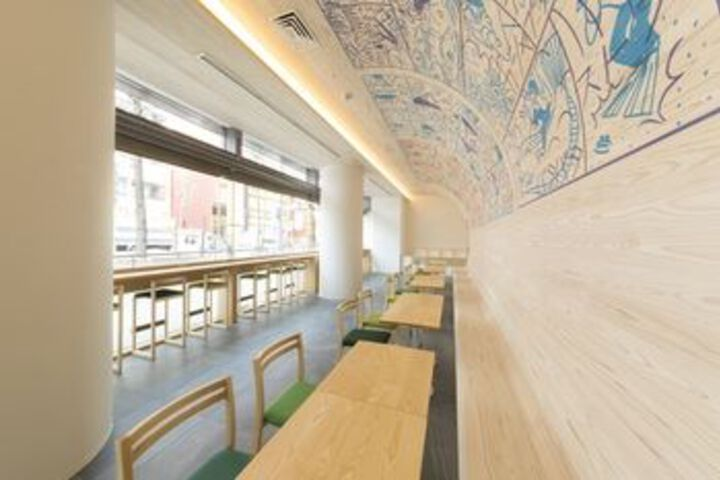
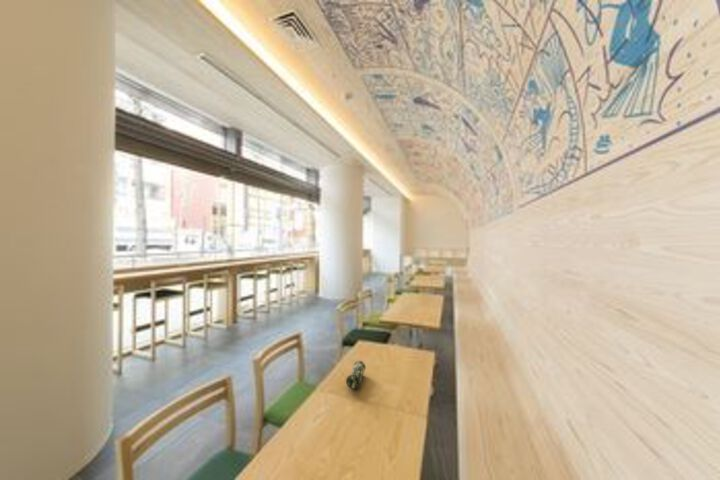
+ pencil case (356, 374)
